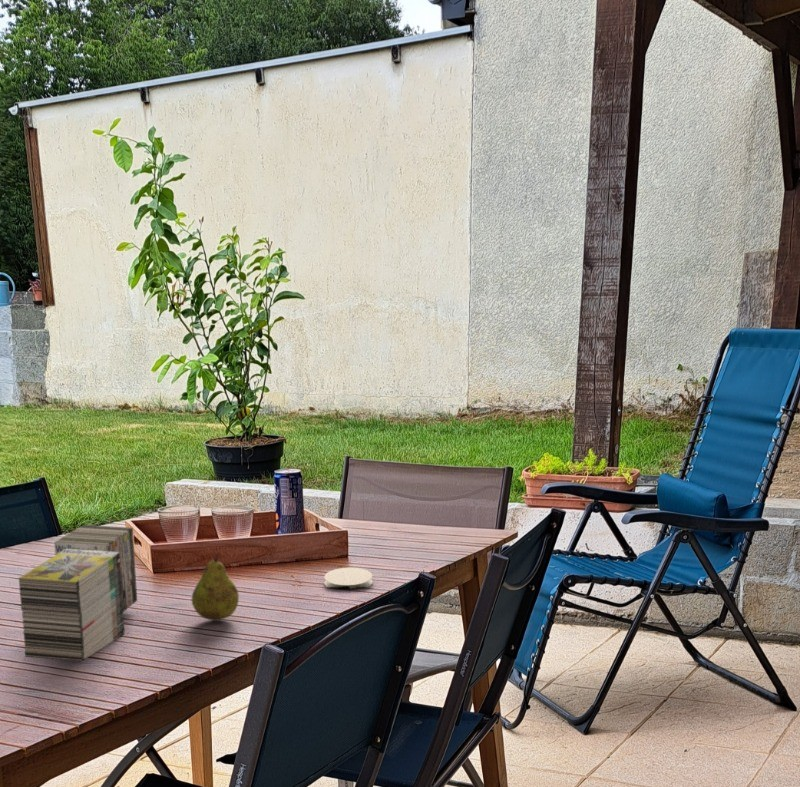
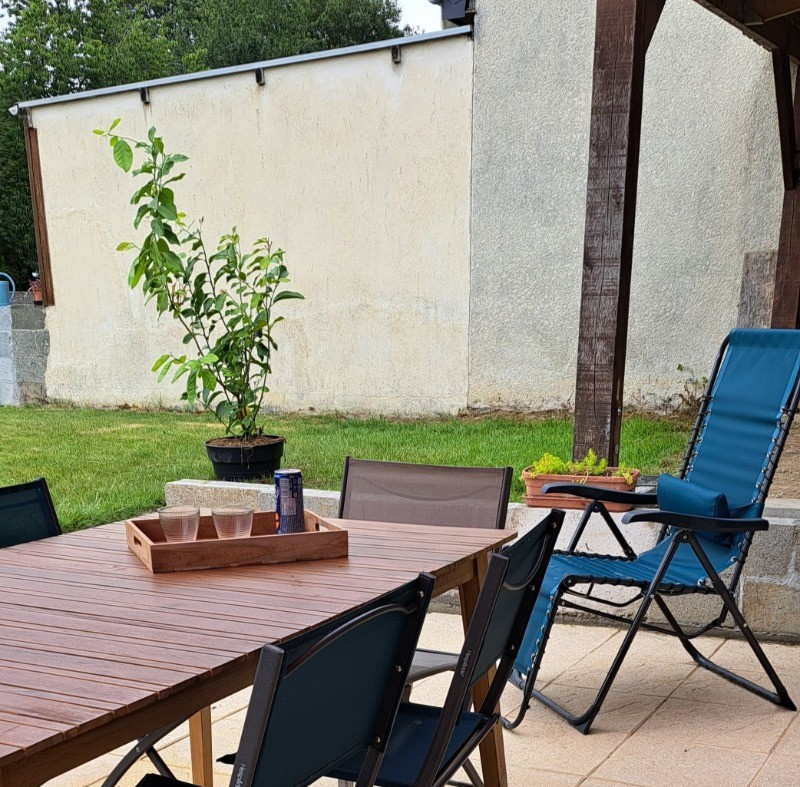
- fruit (214, 587)
- magazine (82, 590)
- coaster (348, 579)
